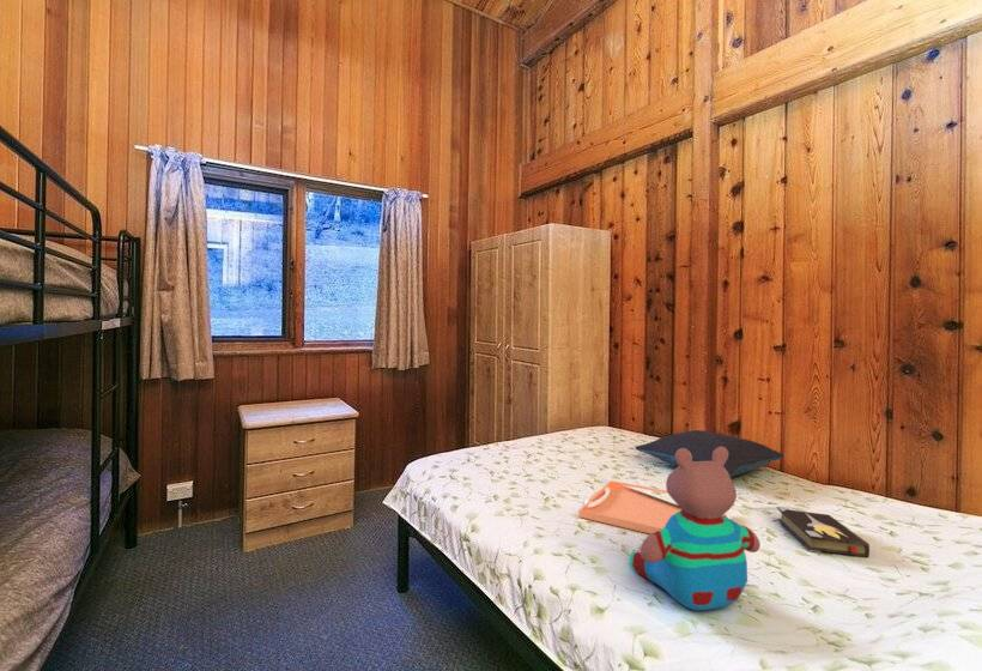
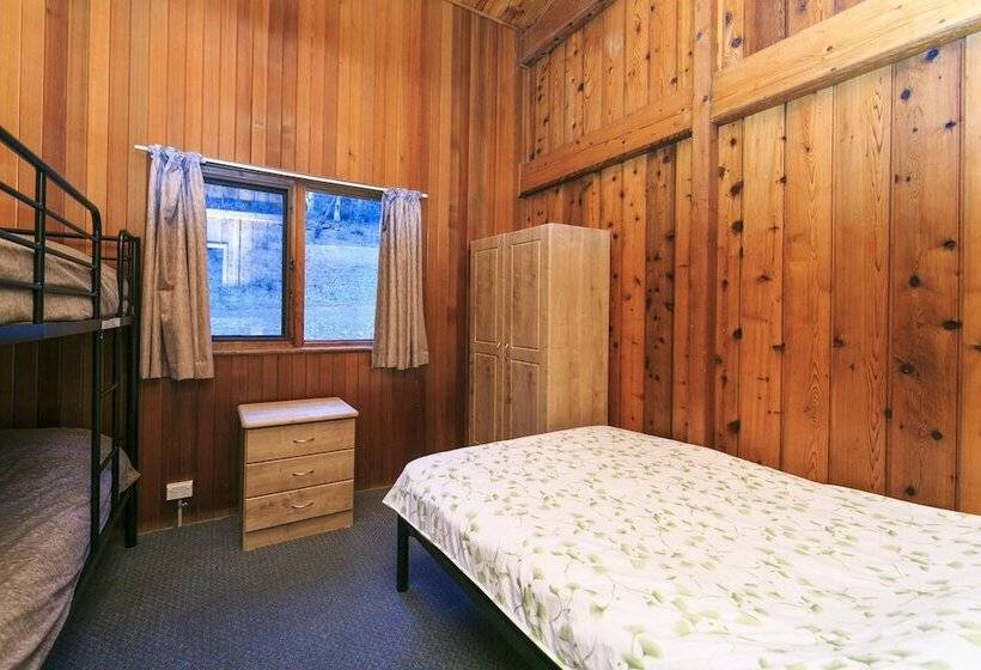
- hardback book (819, 530)
- teddy bear (686, 515)
- pillow (707, 452)
- serving tray (654, 508)
